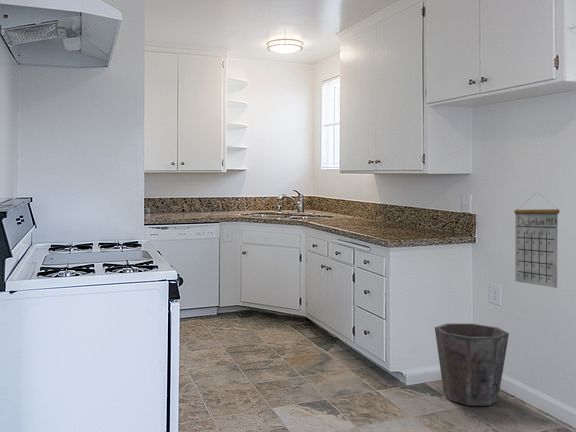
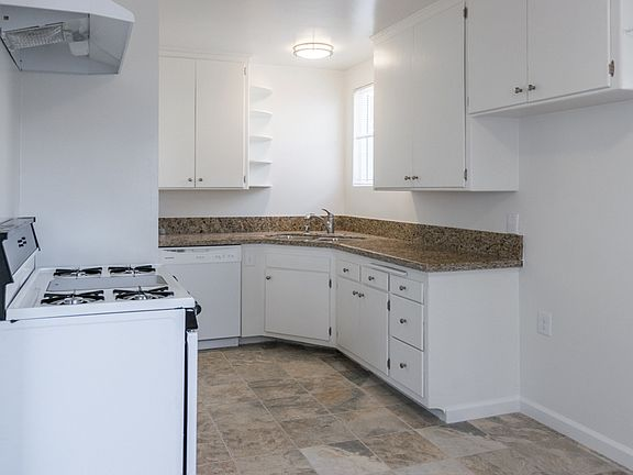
- calendar (535, 238)
- waste bin (470, 363)
